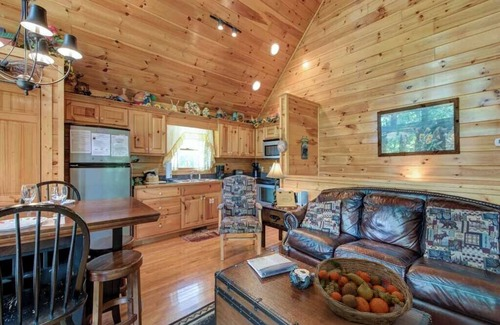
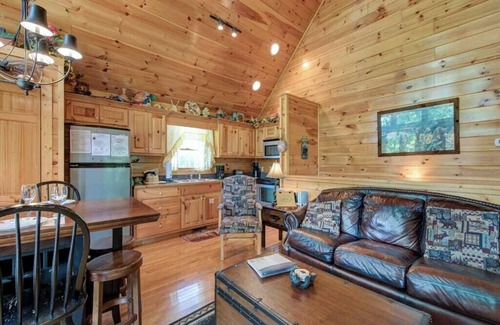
- fruit basket (359, 288)
